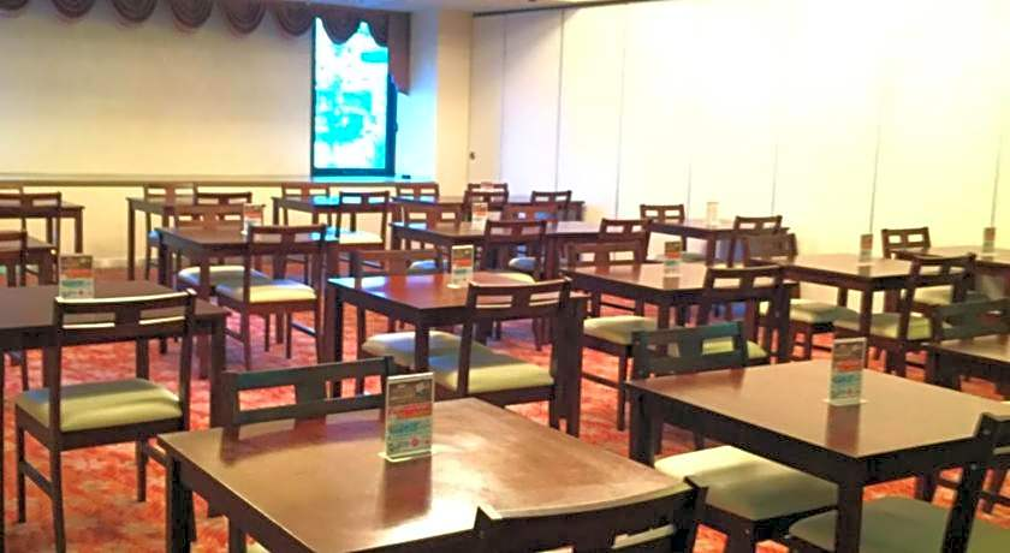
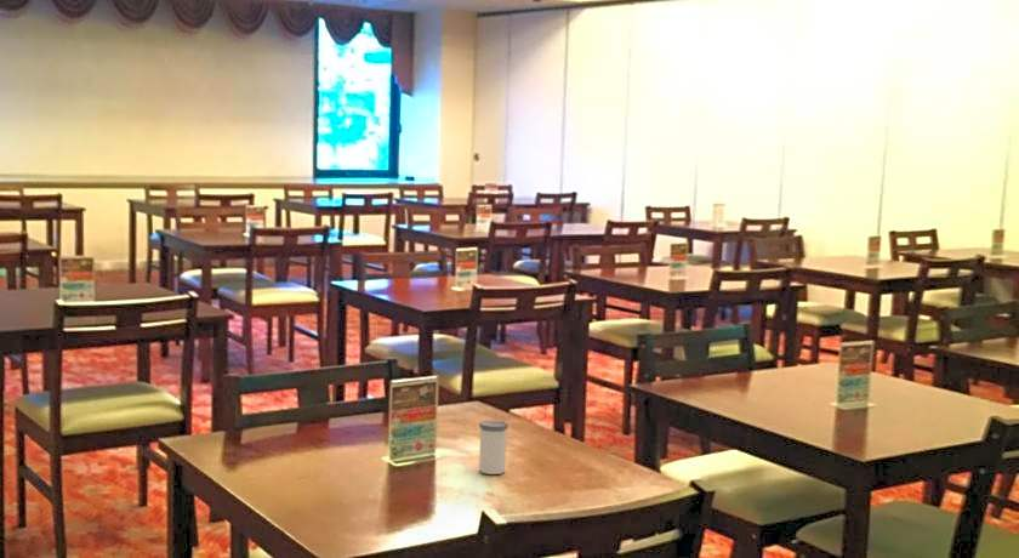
+ salt shaker (493, 446)
